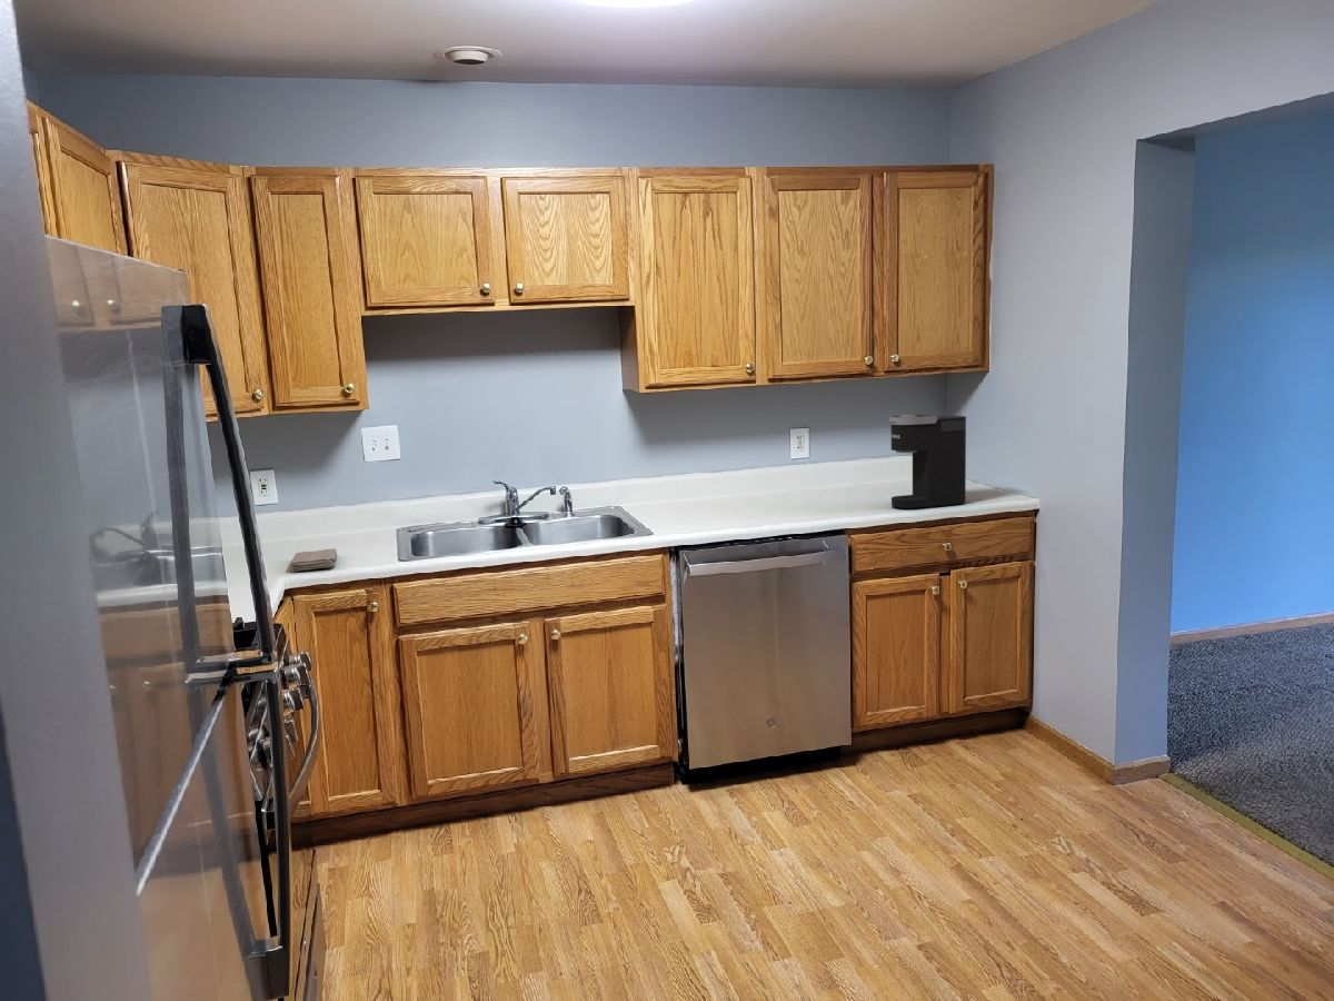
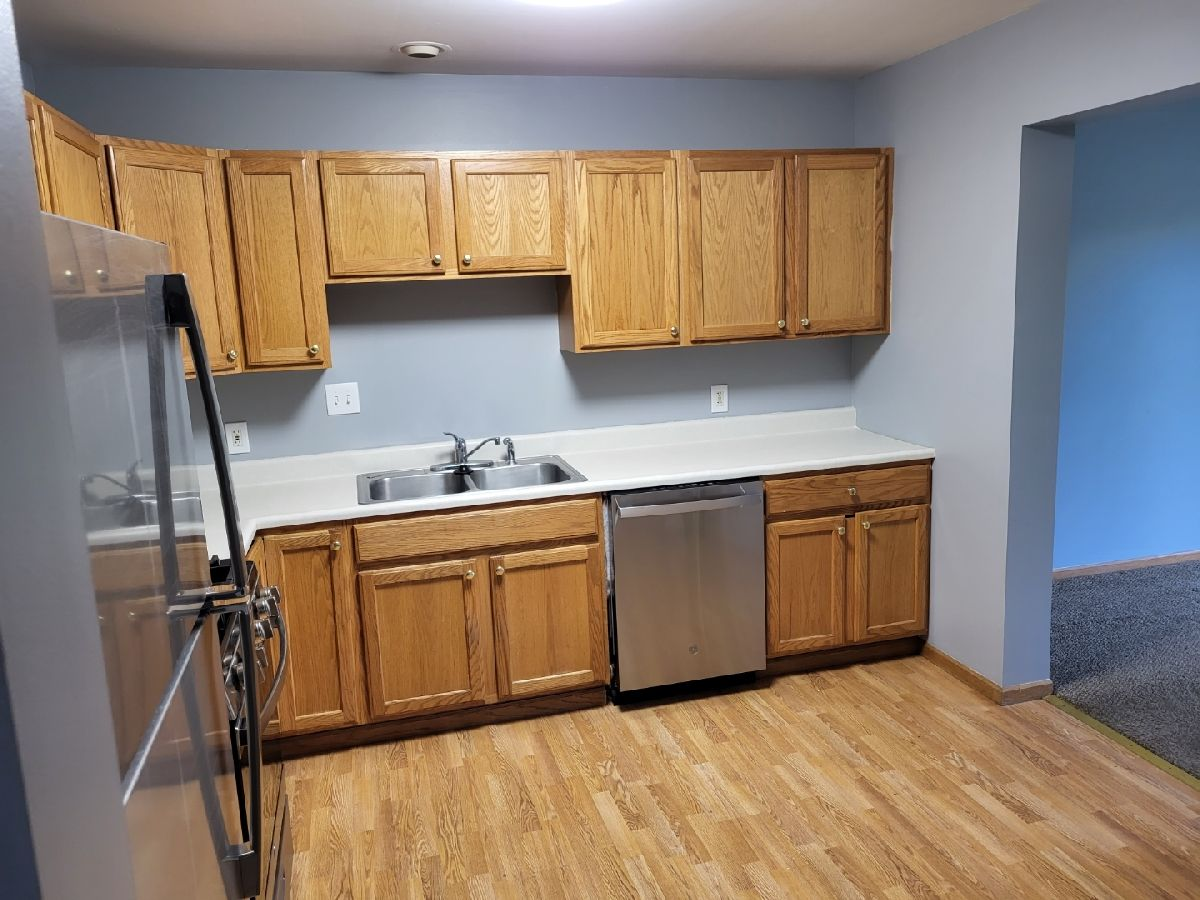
- washcloth (315, 558)
- coffee maker (927, 459)
